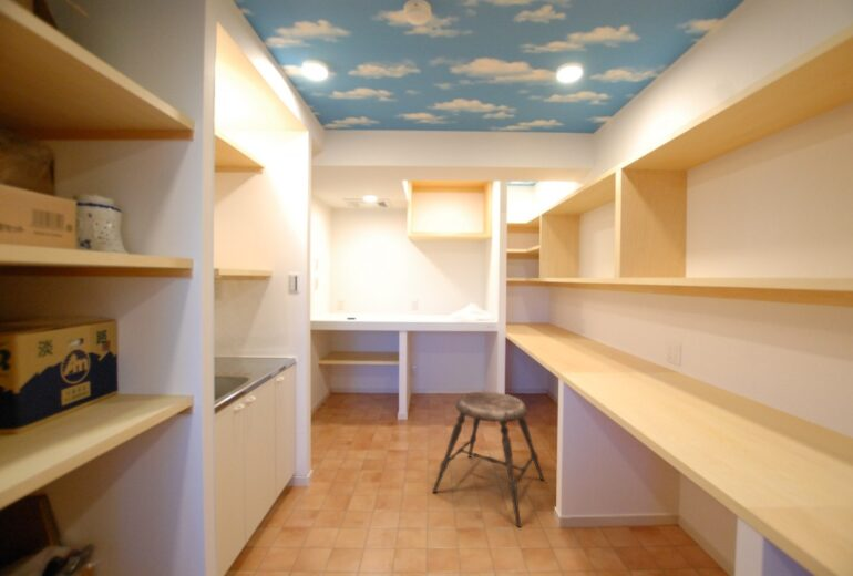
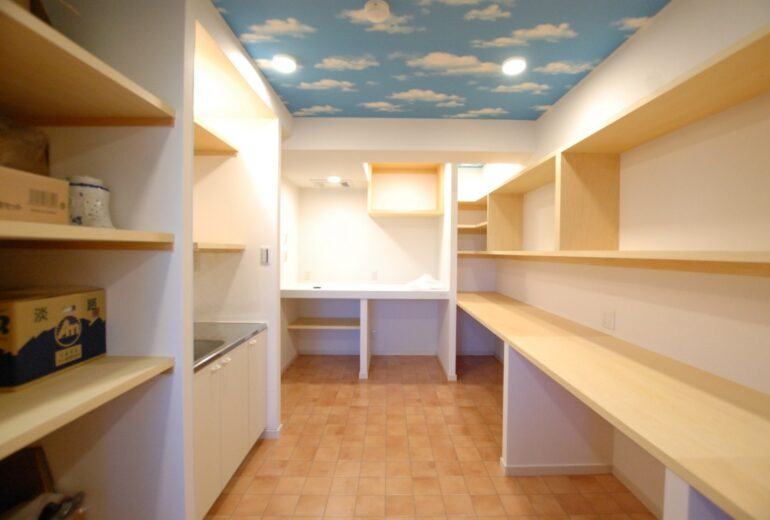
- stool (502, 443)
